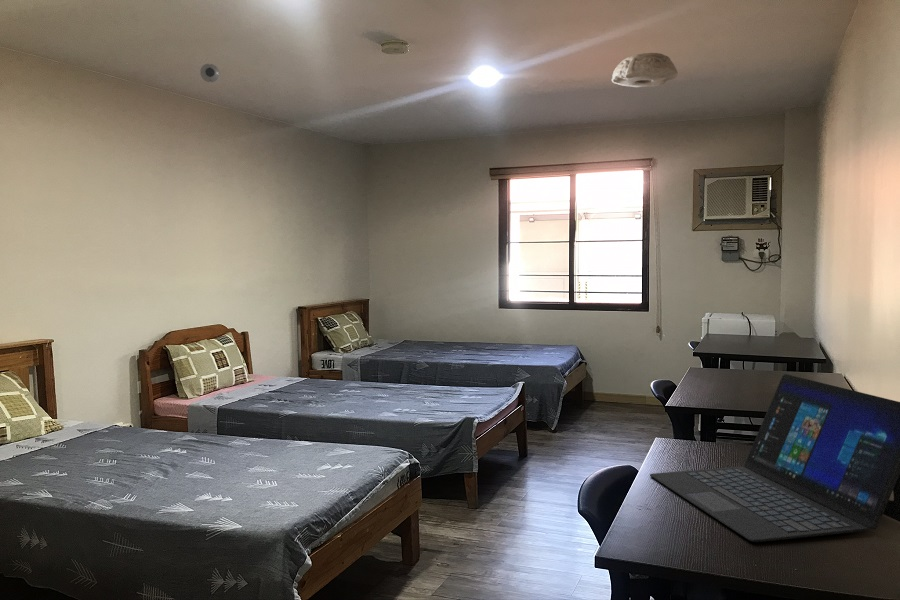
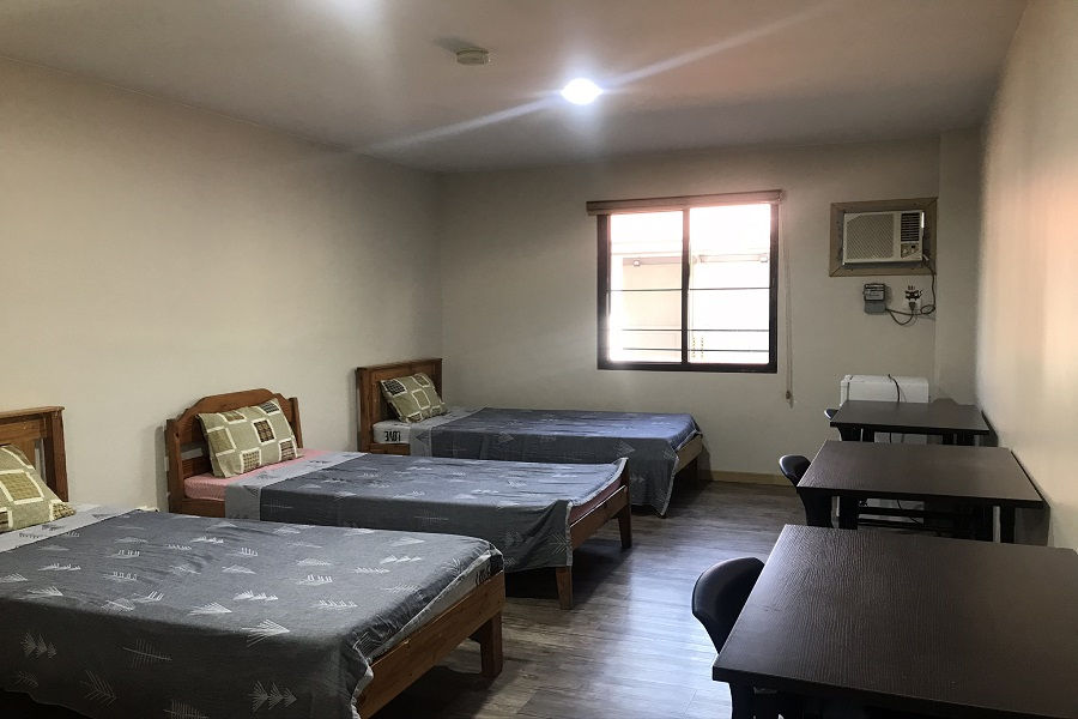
- smoke detector (209, 72)
- laptop (772, 445)
- ceiling light (644, 70)
